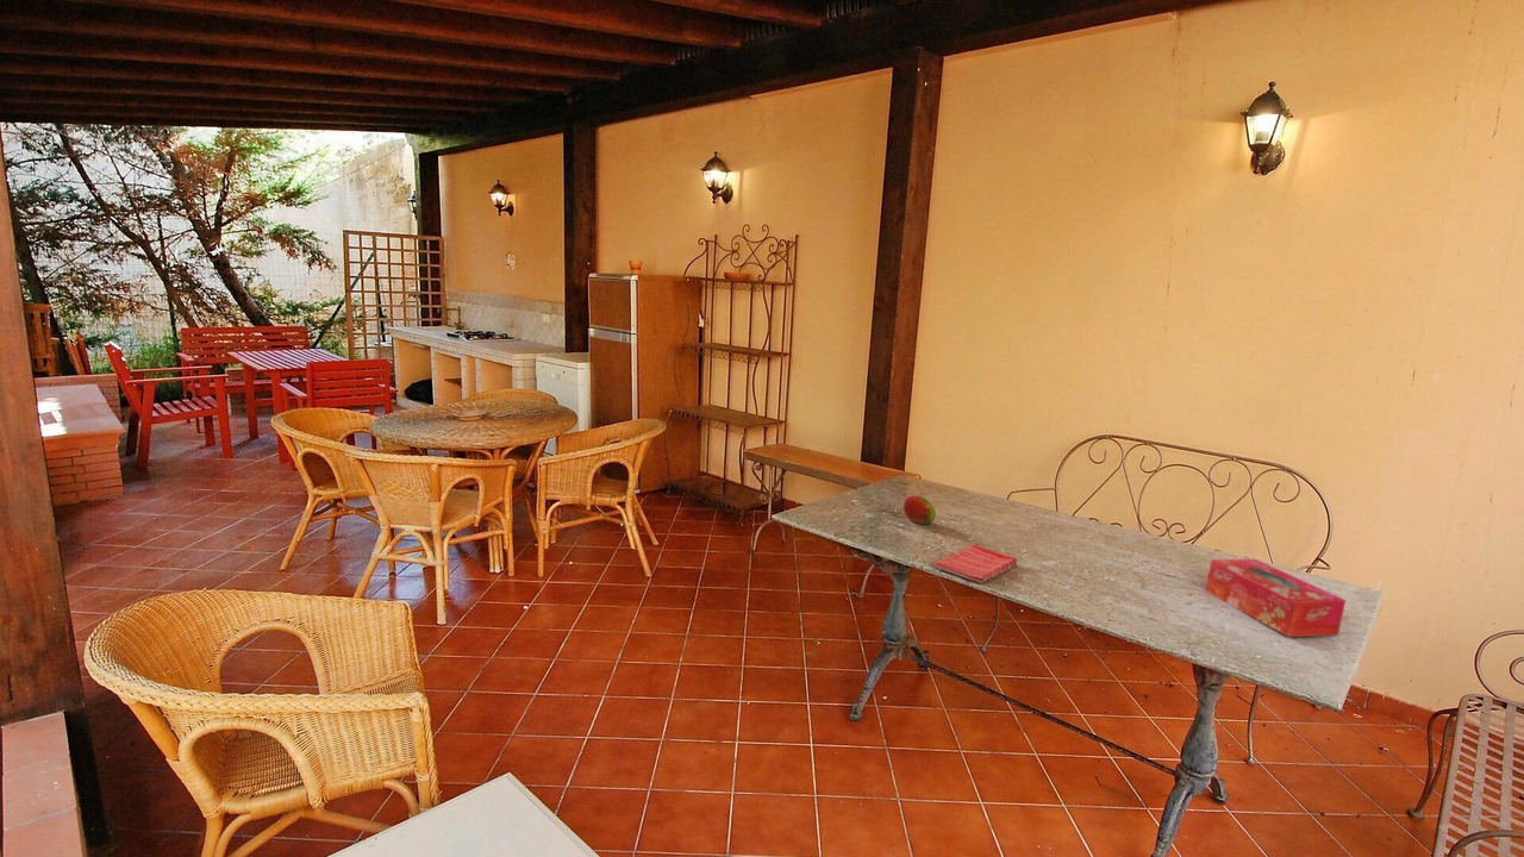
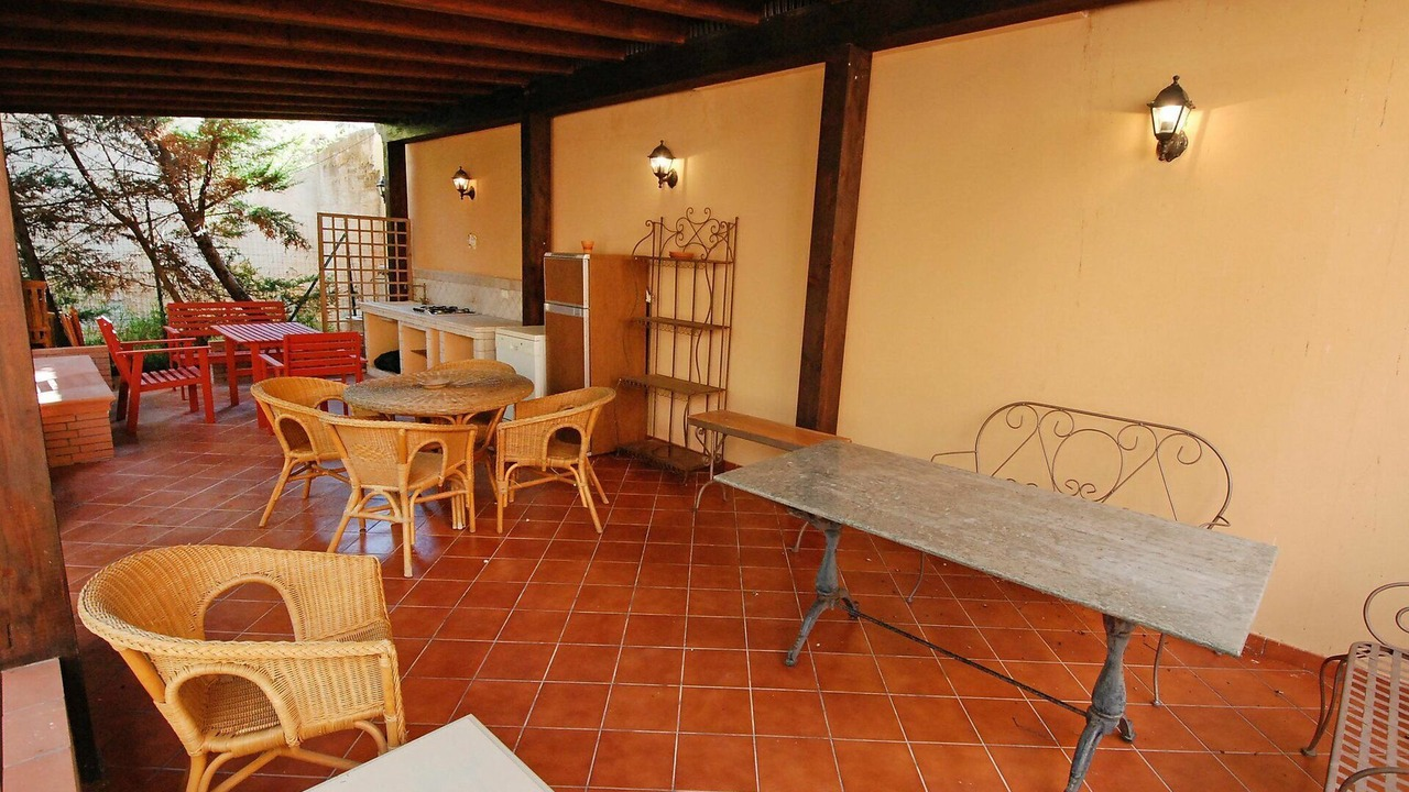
- dish towel (975, 562)
- tissue box (1270, 595)
- fruit (919, 509)
